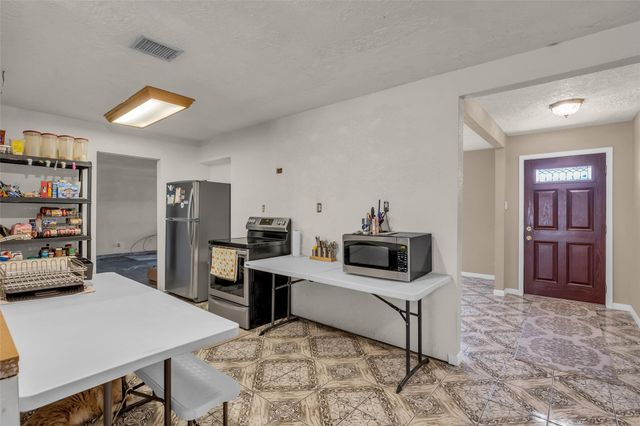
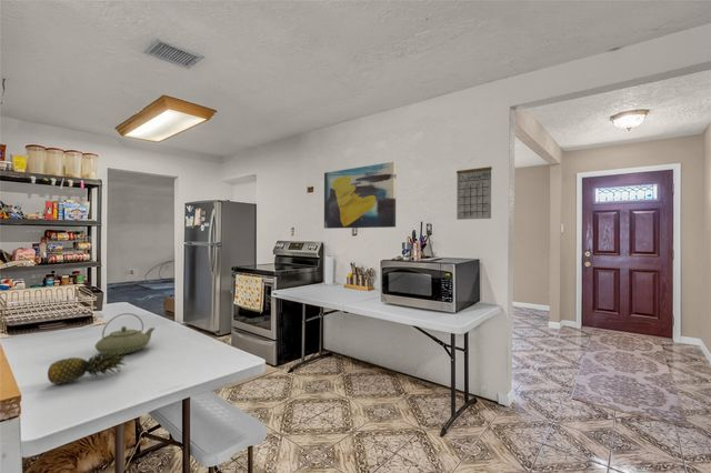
+ calendar (473, 188)
+ teapot (127, 331)
+ wall art (357, 198)
+ fruit (89, 365)
